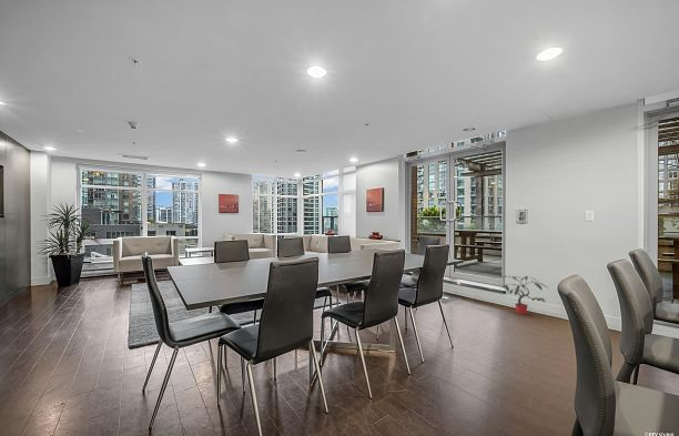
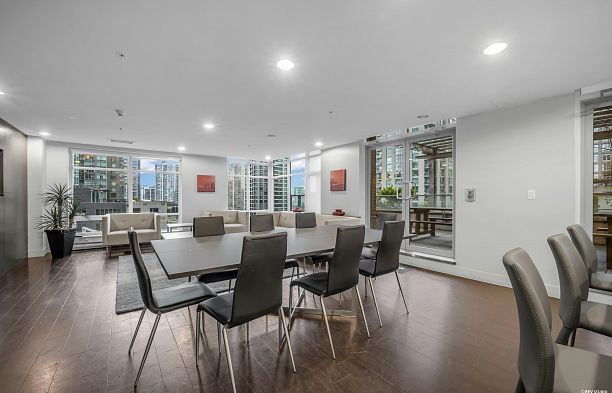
- potted plant (521, 295)
